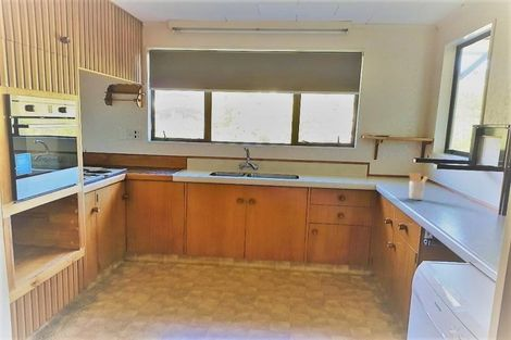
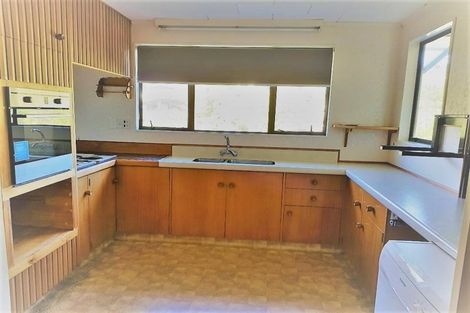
- utensil holder (415, 185)
